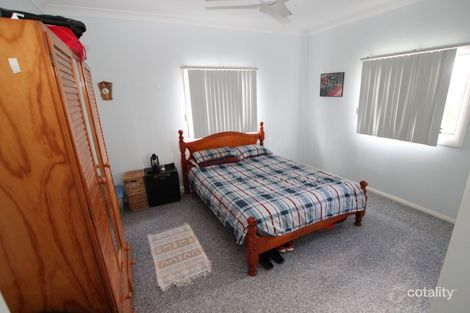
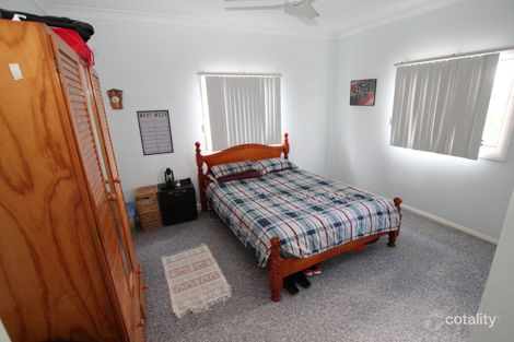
+ writing board (155, 132)
